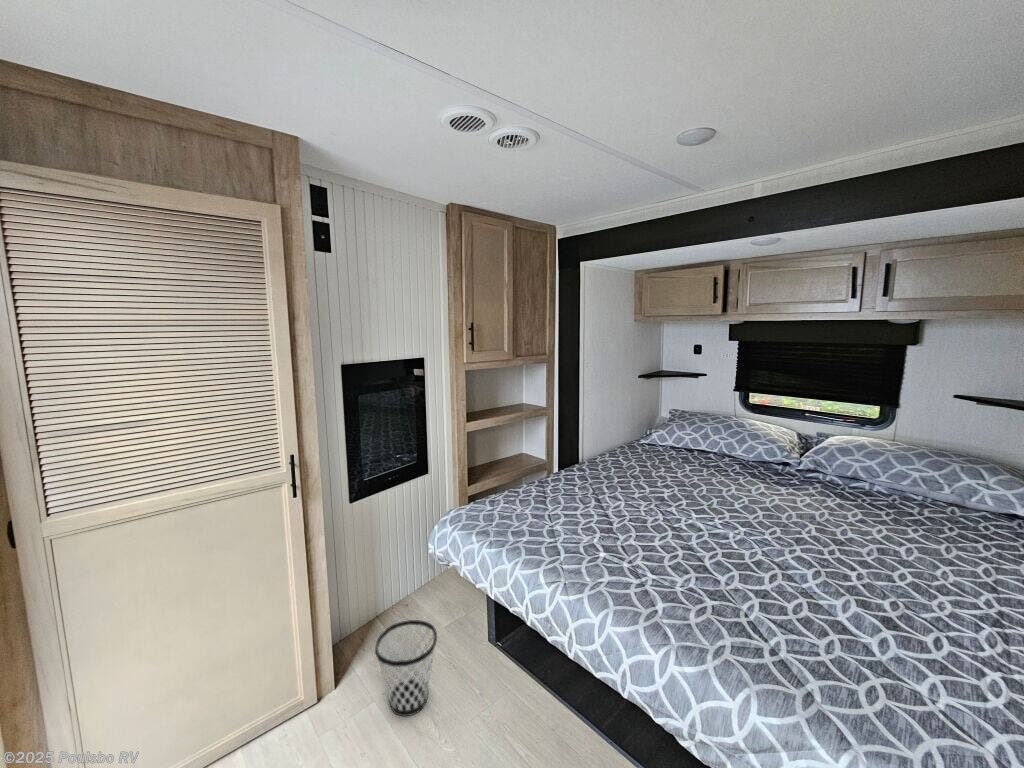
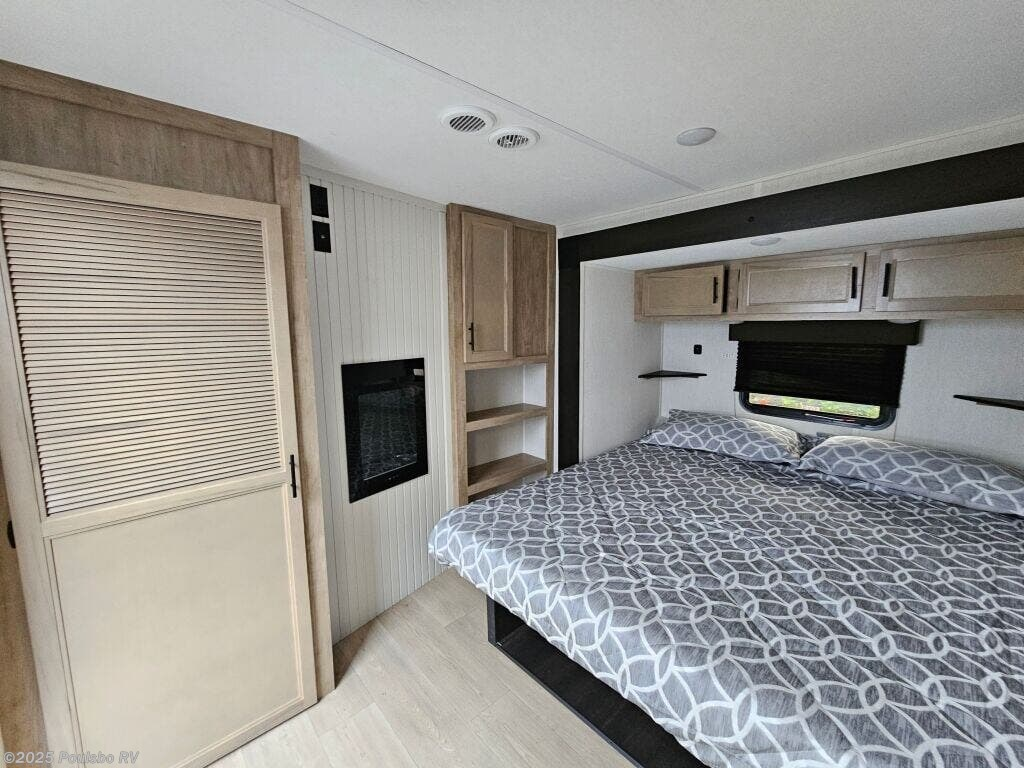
- wastebasket (407, 670)
